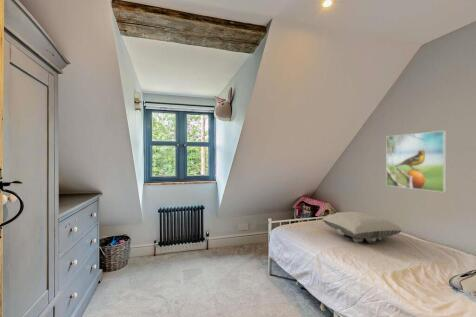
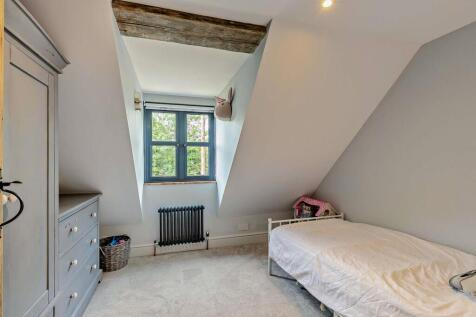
- pillow (358, 225)
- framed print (413, 161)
